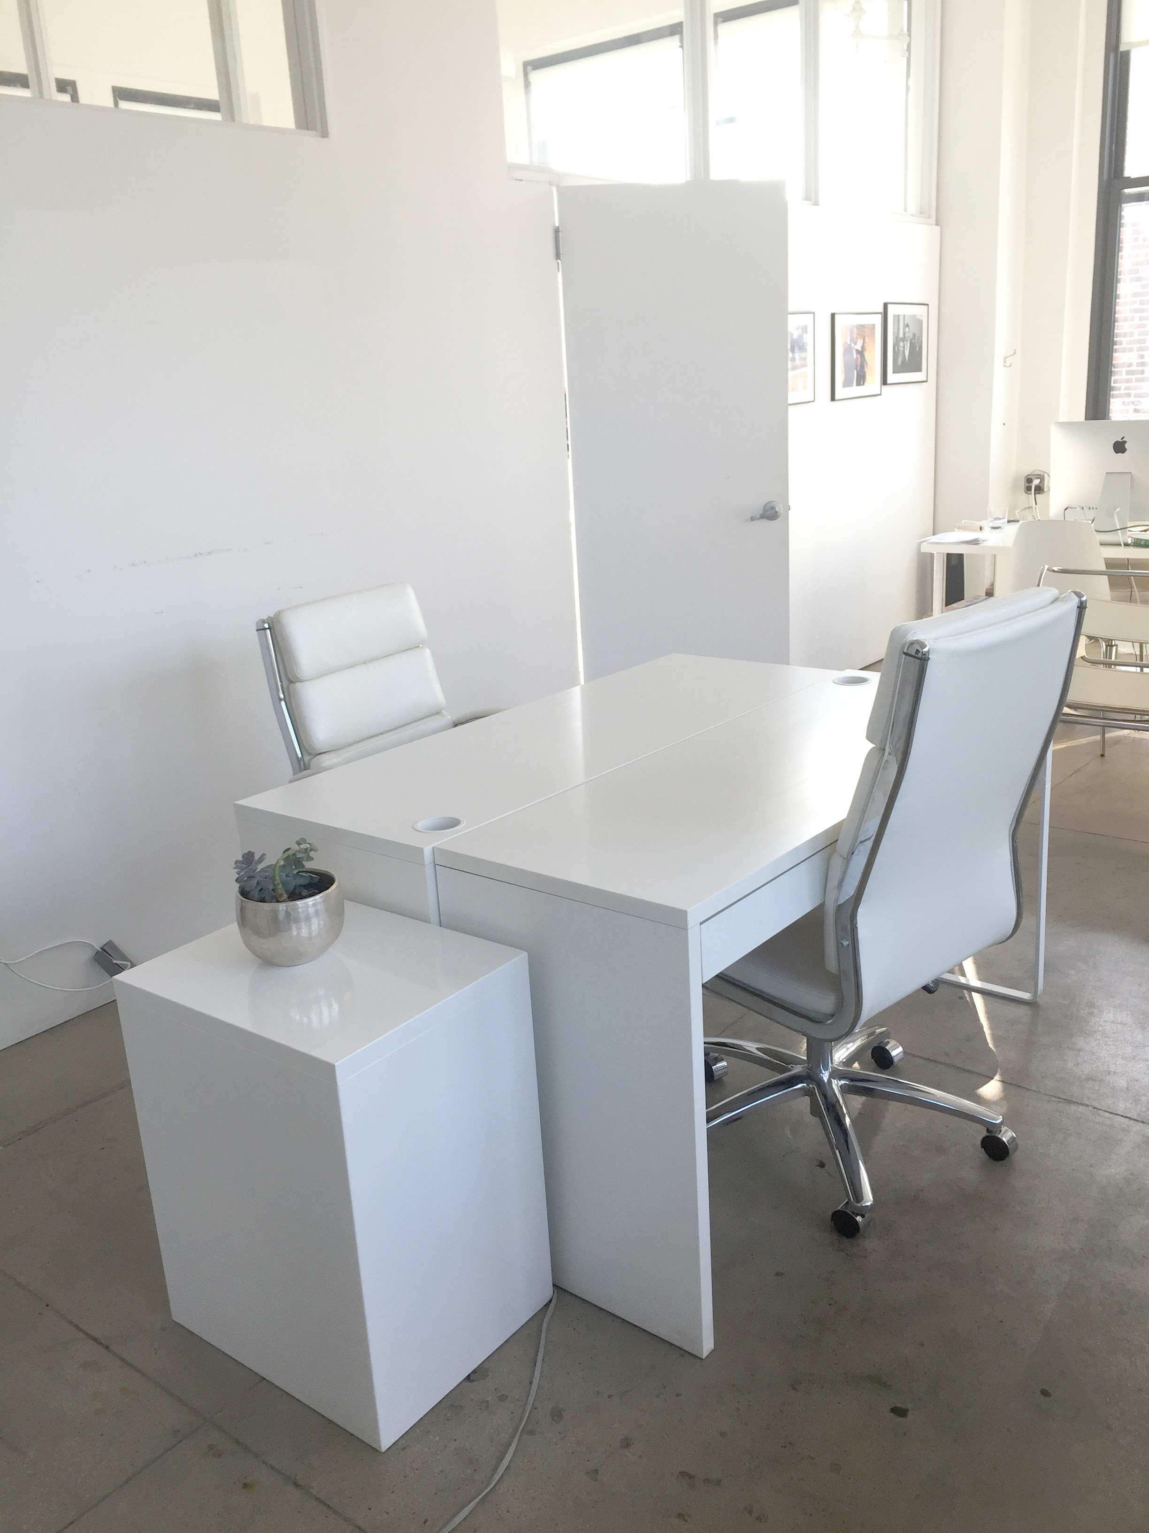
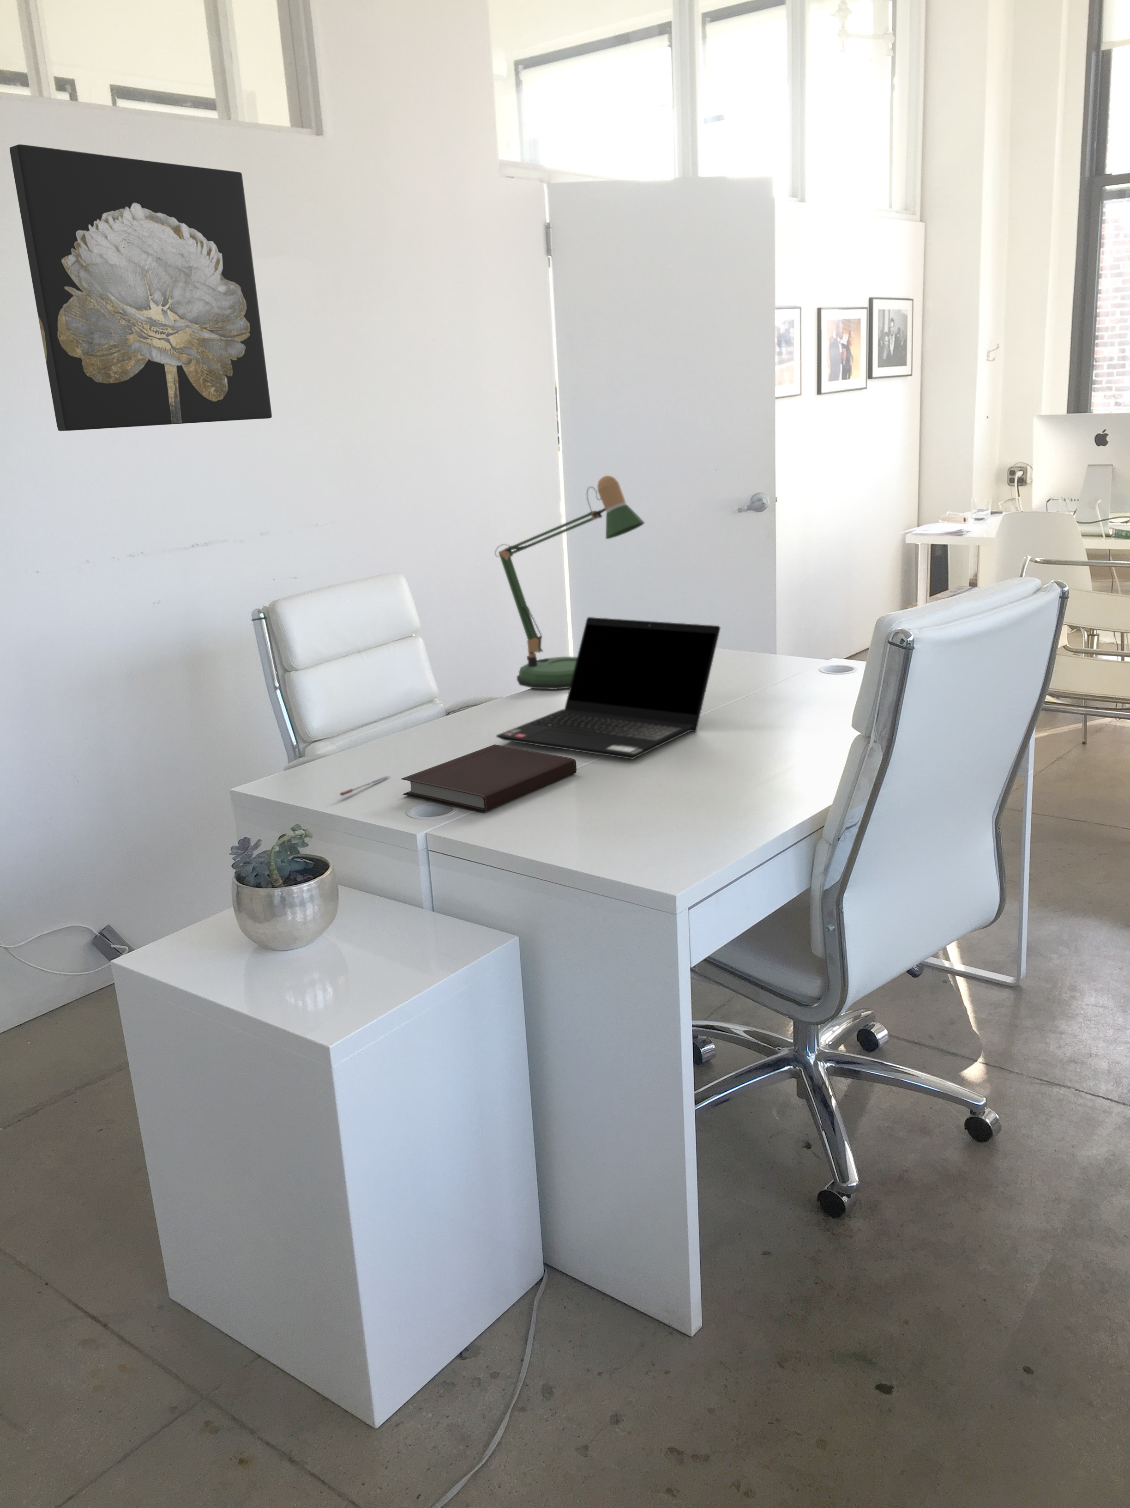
+ wall art (153, 296)
+ notebook (490, 777)
+ desk lamp (557, 536)
+ laptop computer (609, 684)
+ pen (366, 785)
